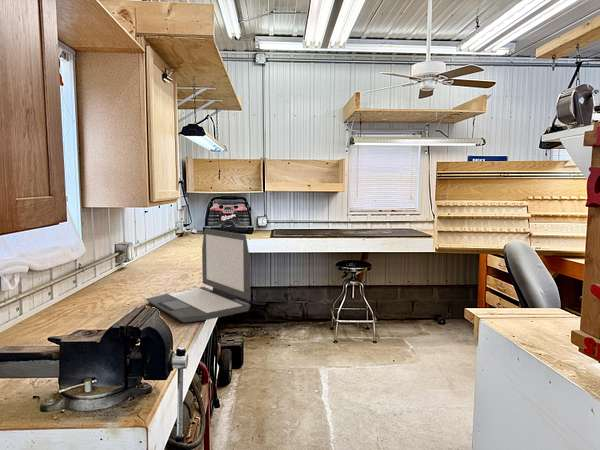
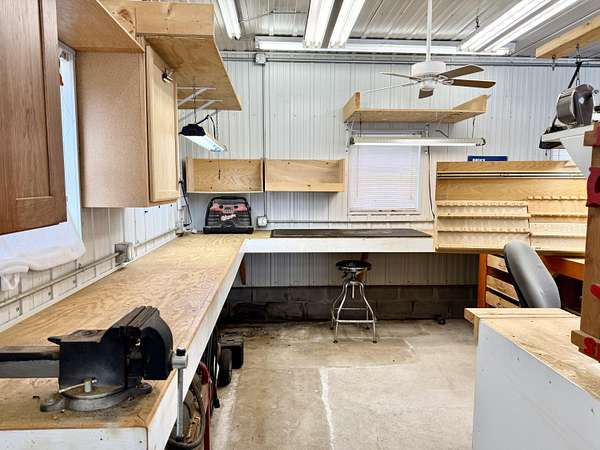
- laptop (202, 269)
